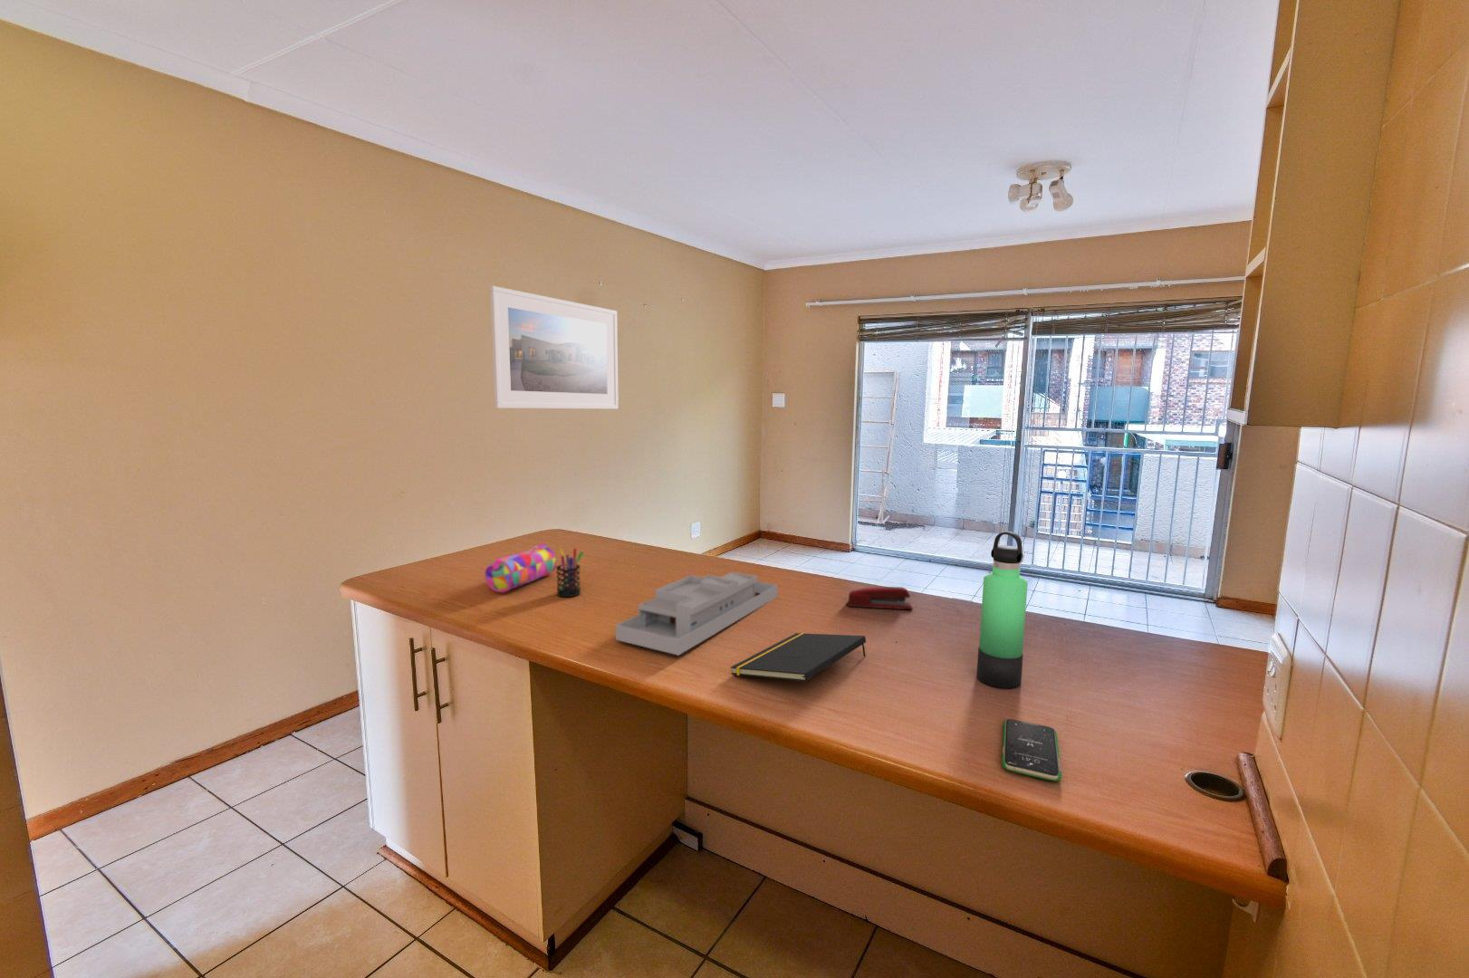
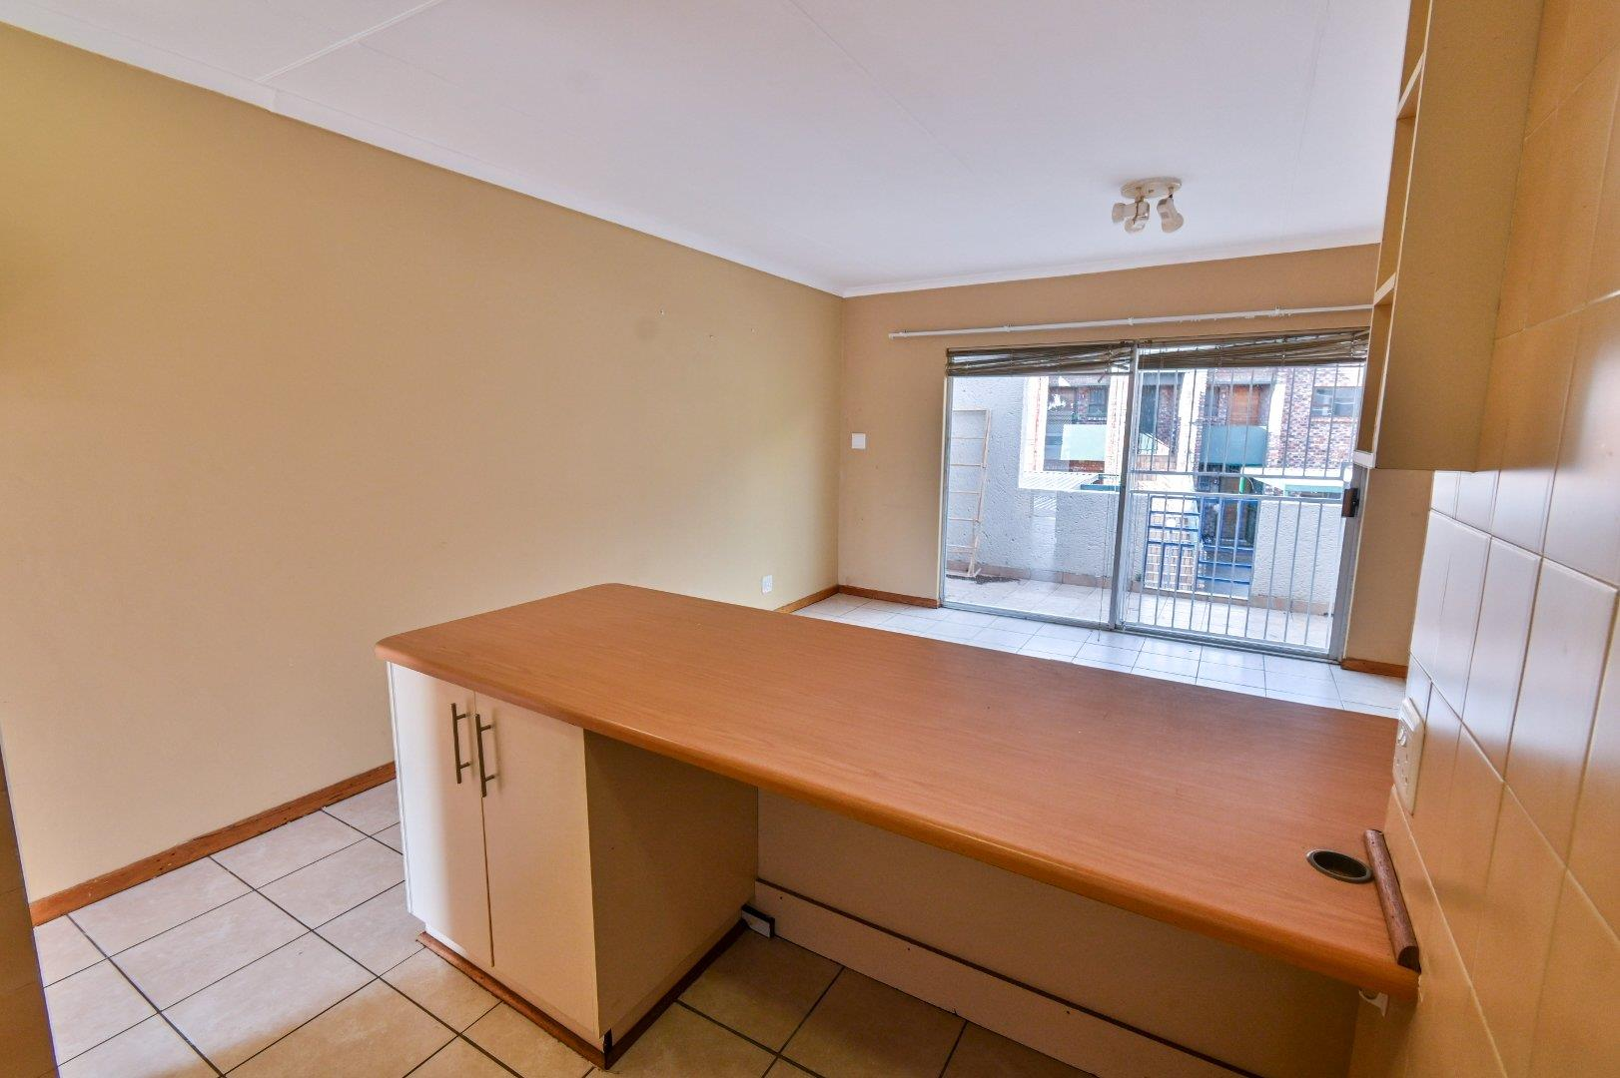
- notepad (800, 654)
- pencil case (522, 566)
- thermos bottle (1003, 606)
- pen holder (571, 570)
- smartphone (1030, 747)
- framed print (562, 354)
- desk organizer (705, 598)
- stapler (880, 596)
